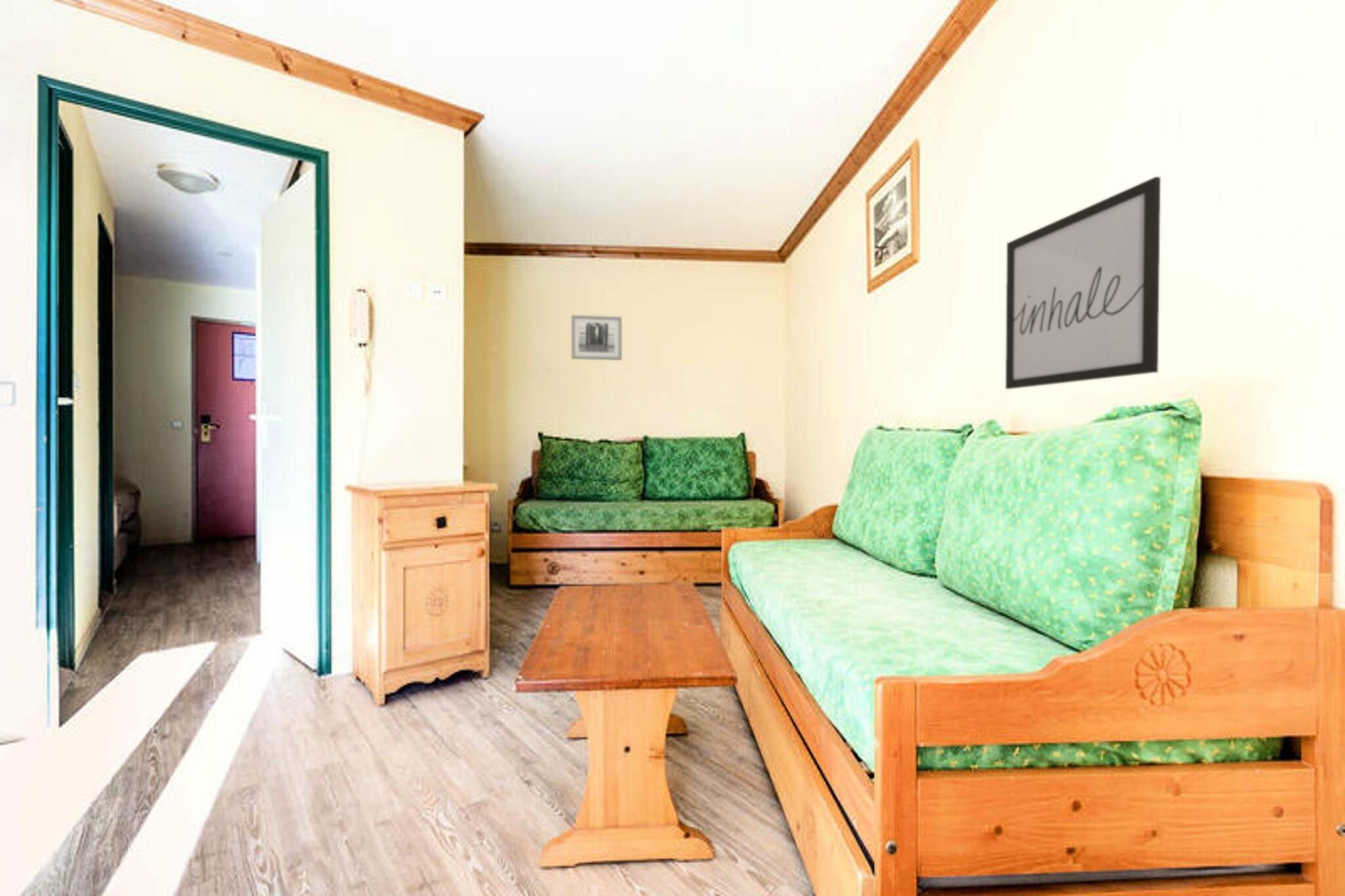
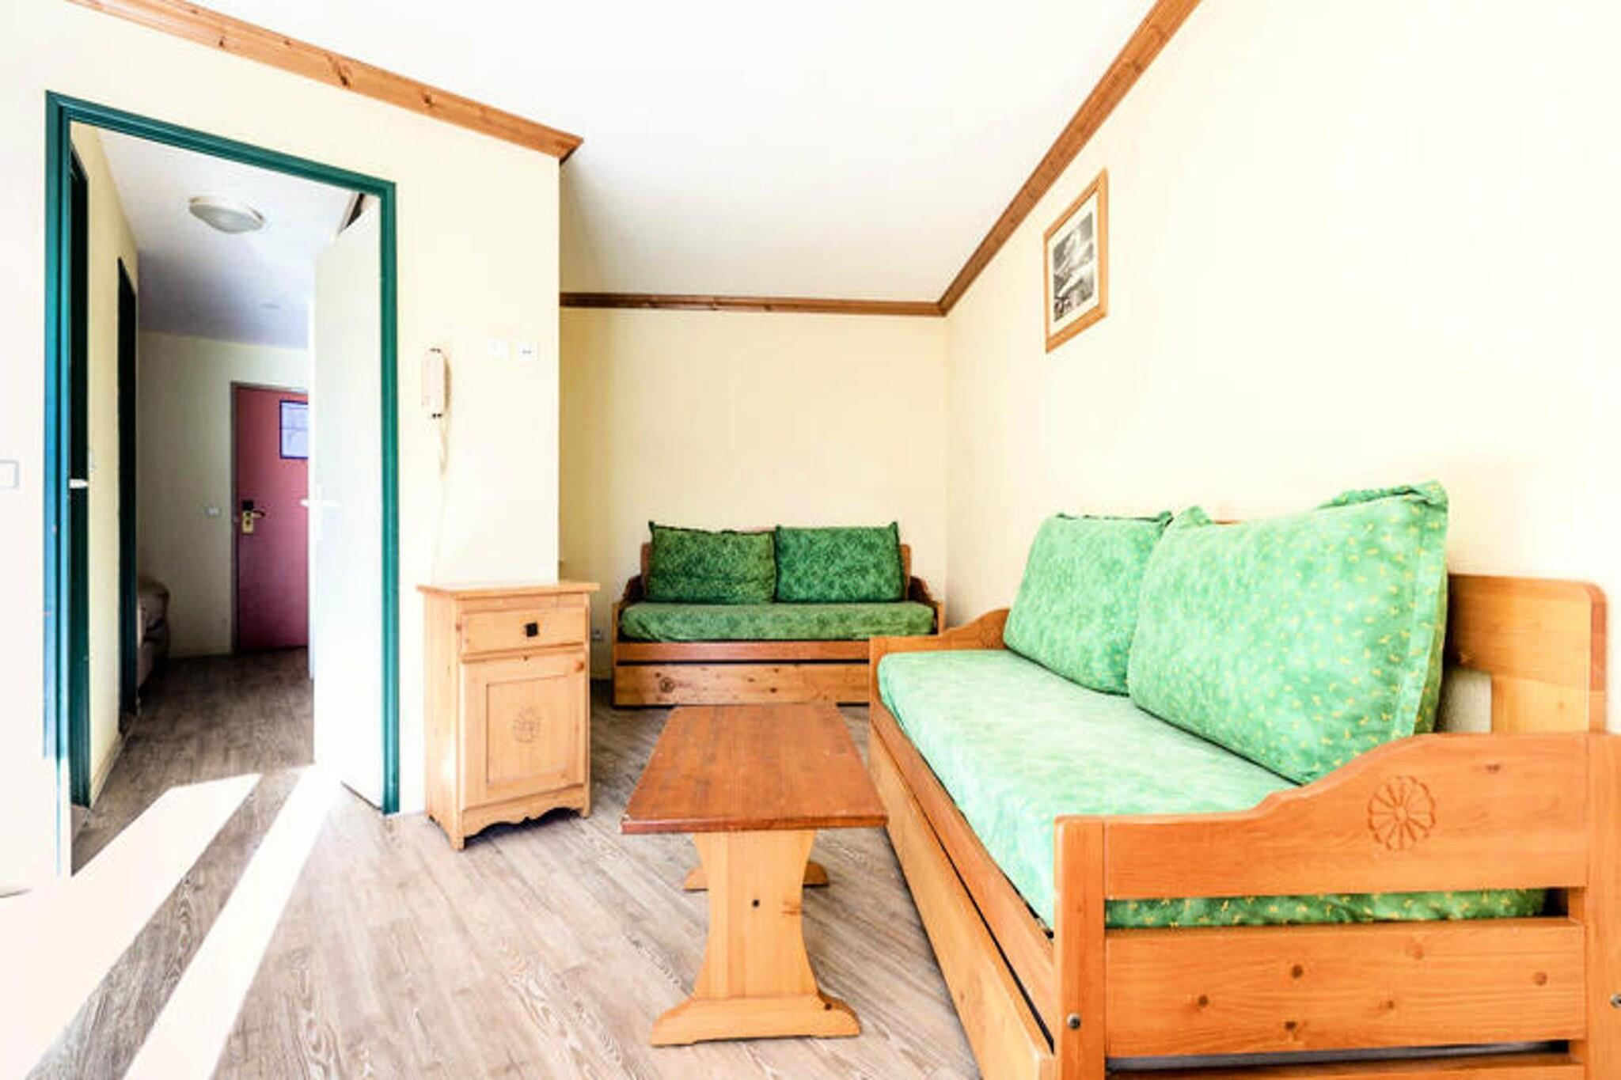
- wall art (596, 337)
- wall art (1071, 298)
